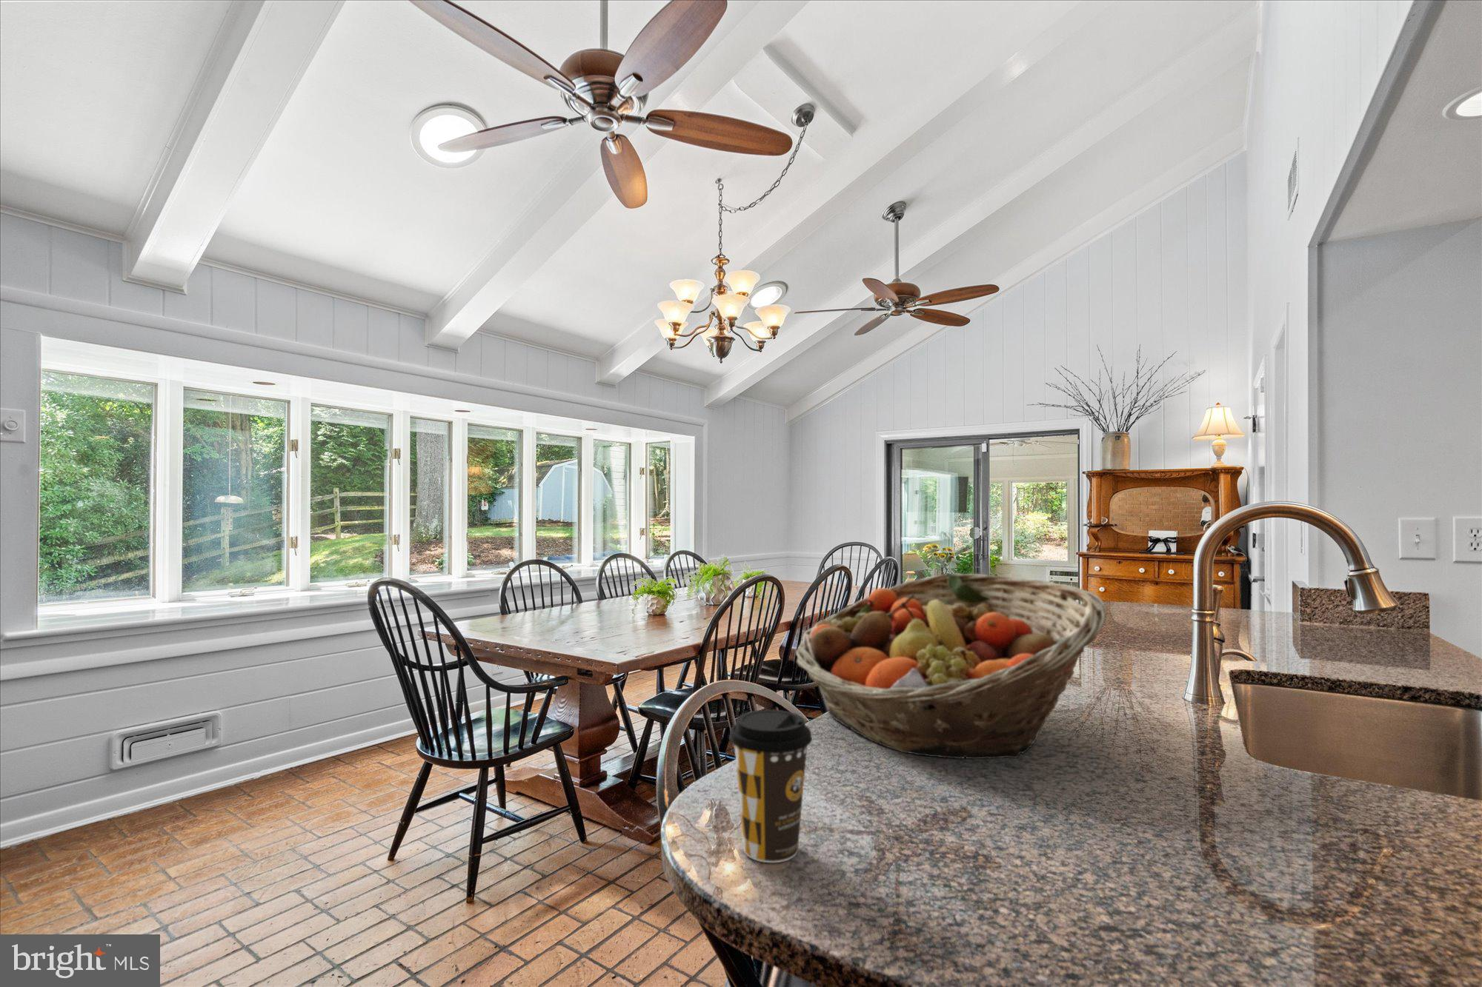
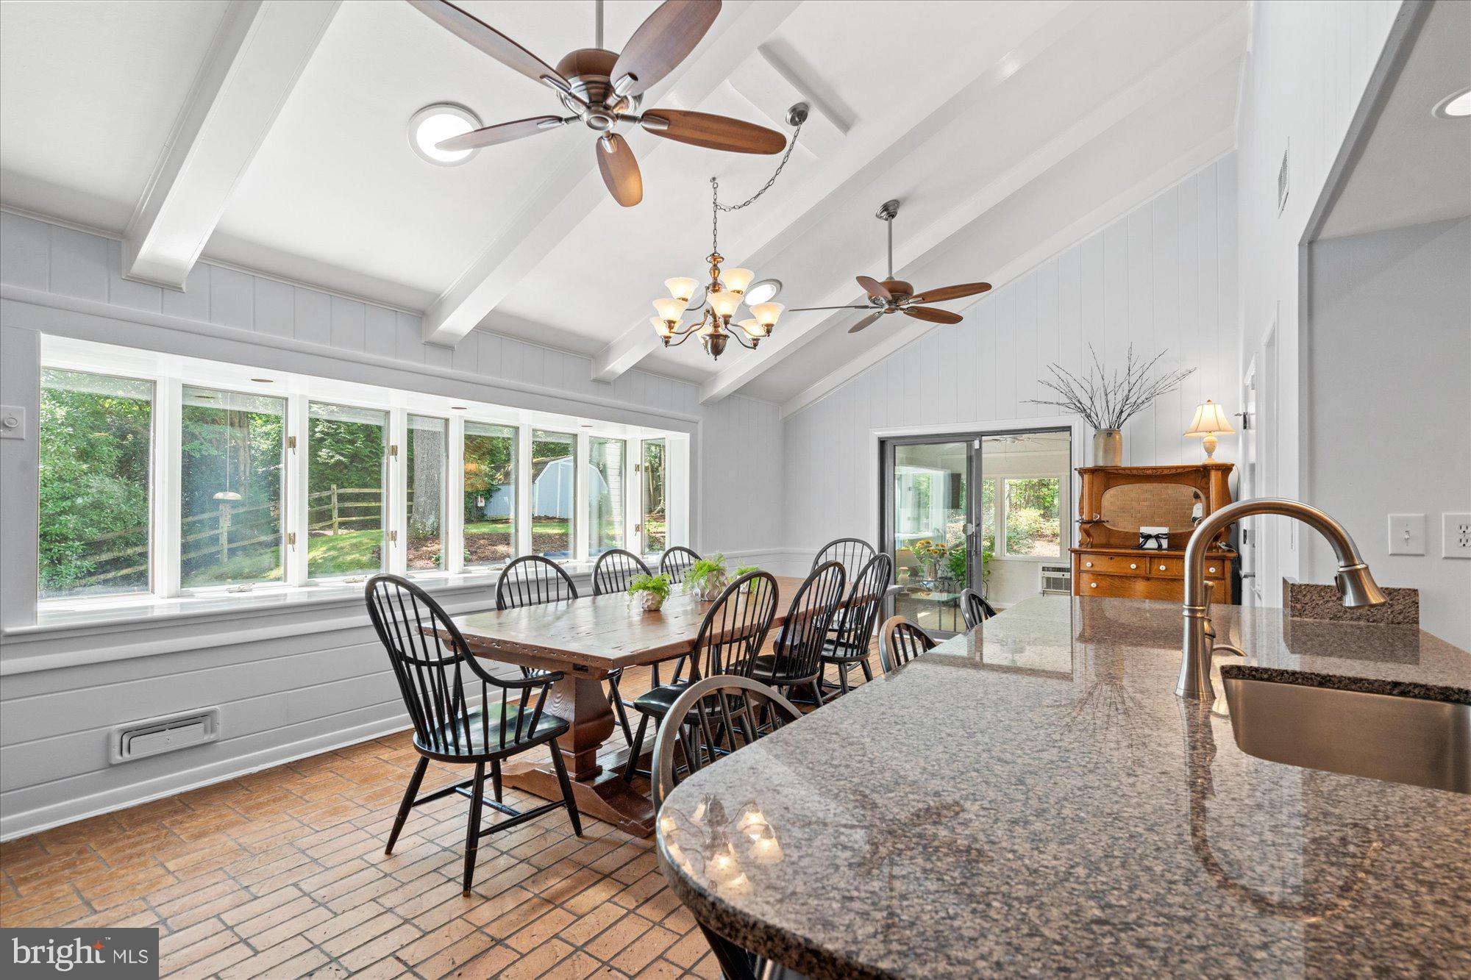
- coffee cup (770, 784)
- fruit basket (938, 650)
